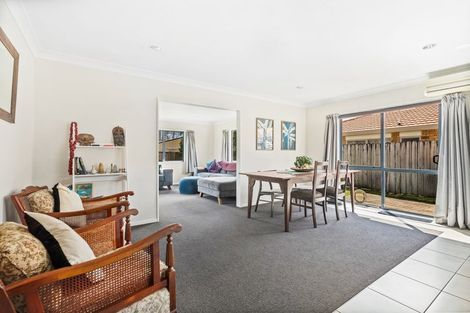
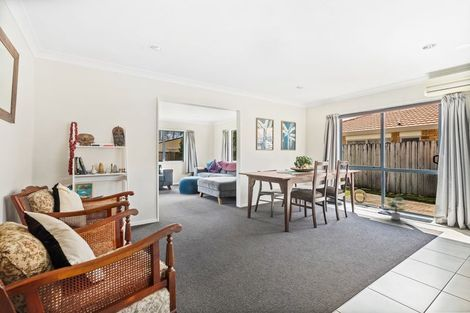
+ potted plant (396, 208)
